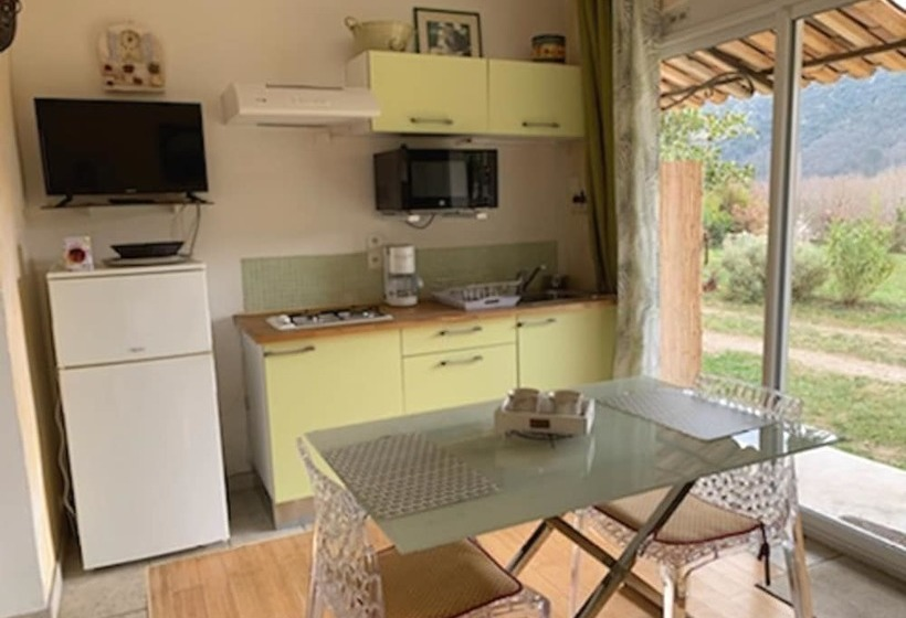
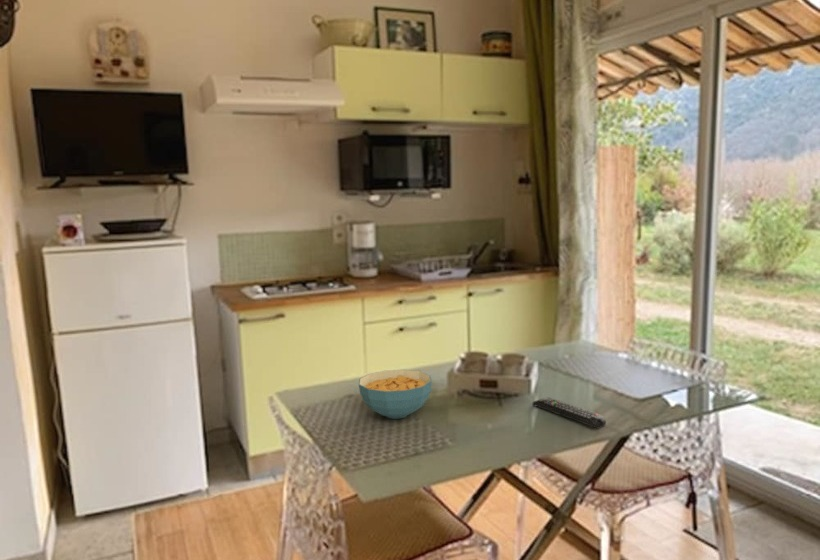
+ remote control (567, 411)
+ cereal bowl (395, 397)
